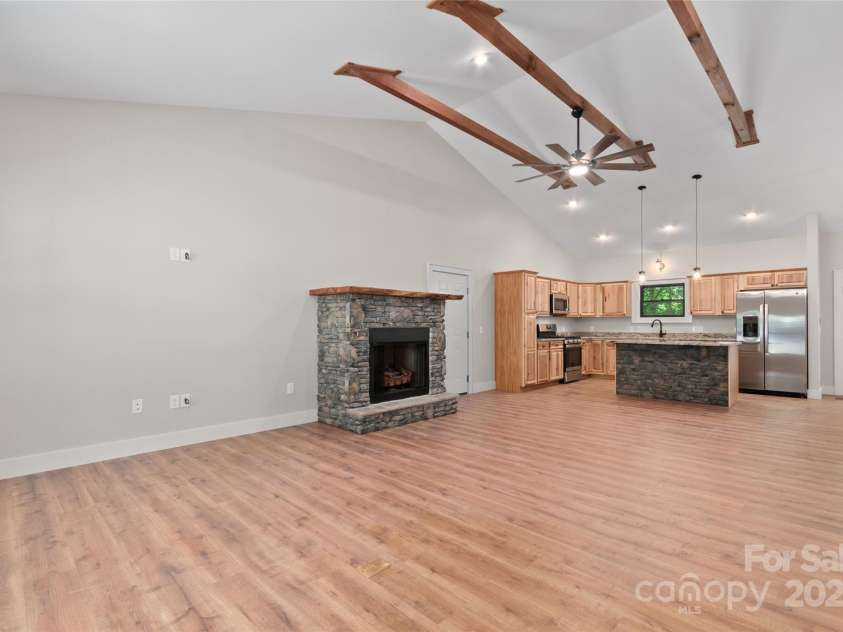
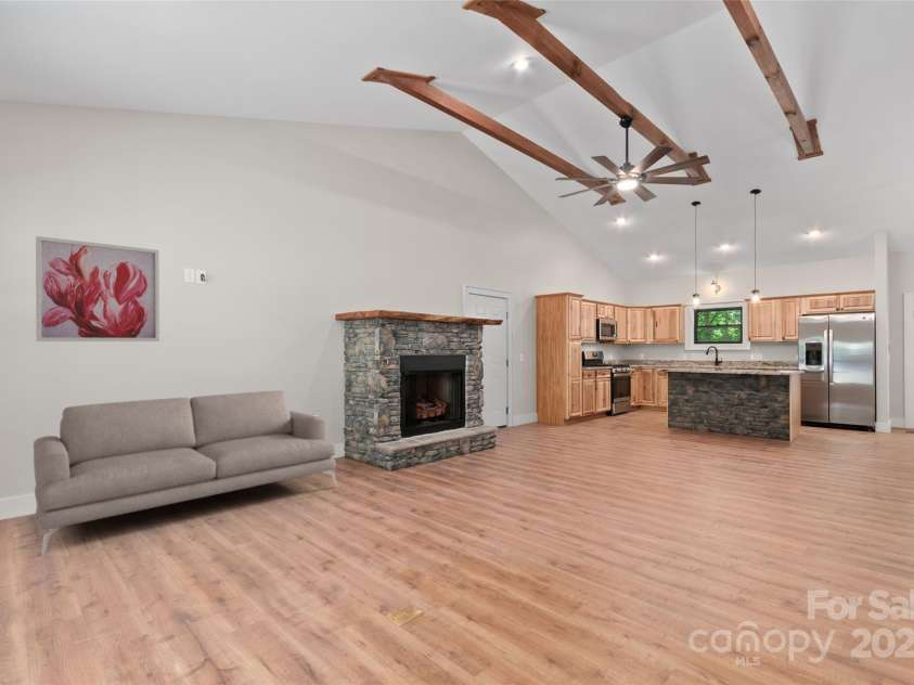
+ wall art (102, 292)
+ sofa (198, 449)
